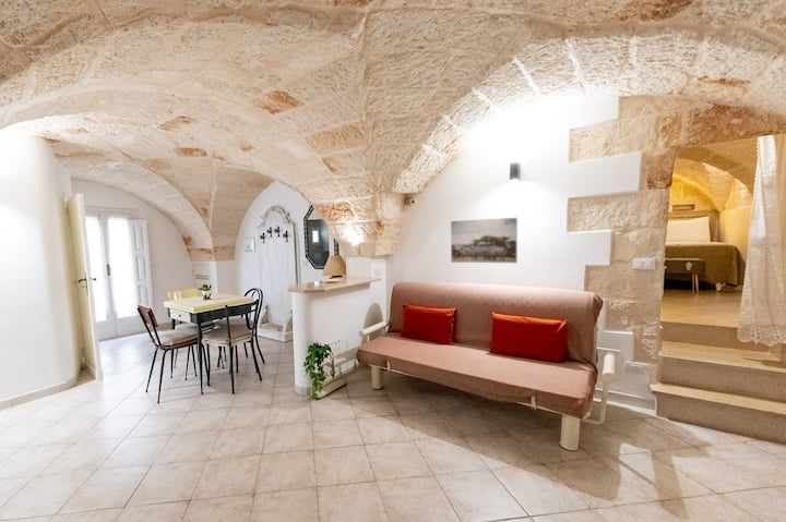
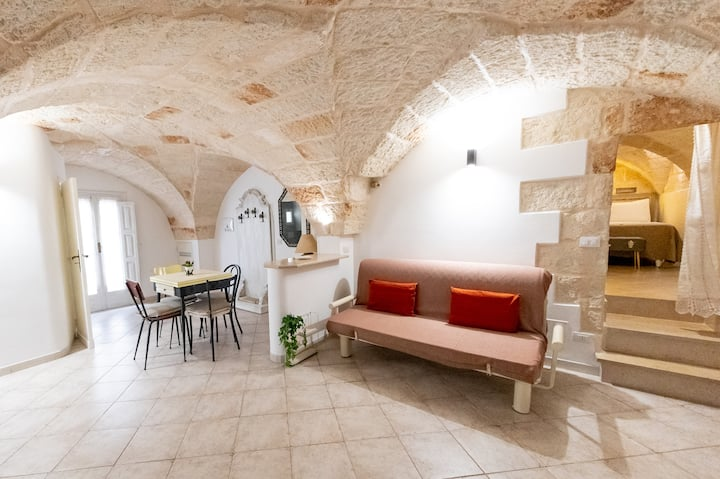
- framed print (483, 241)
